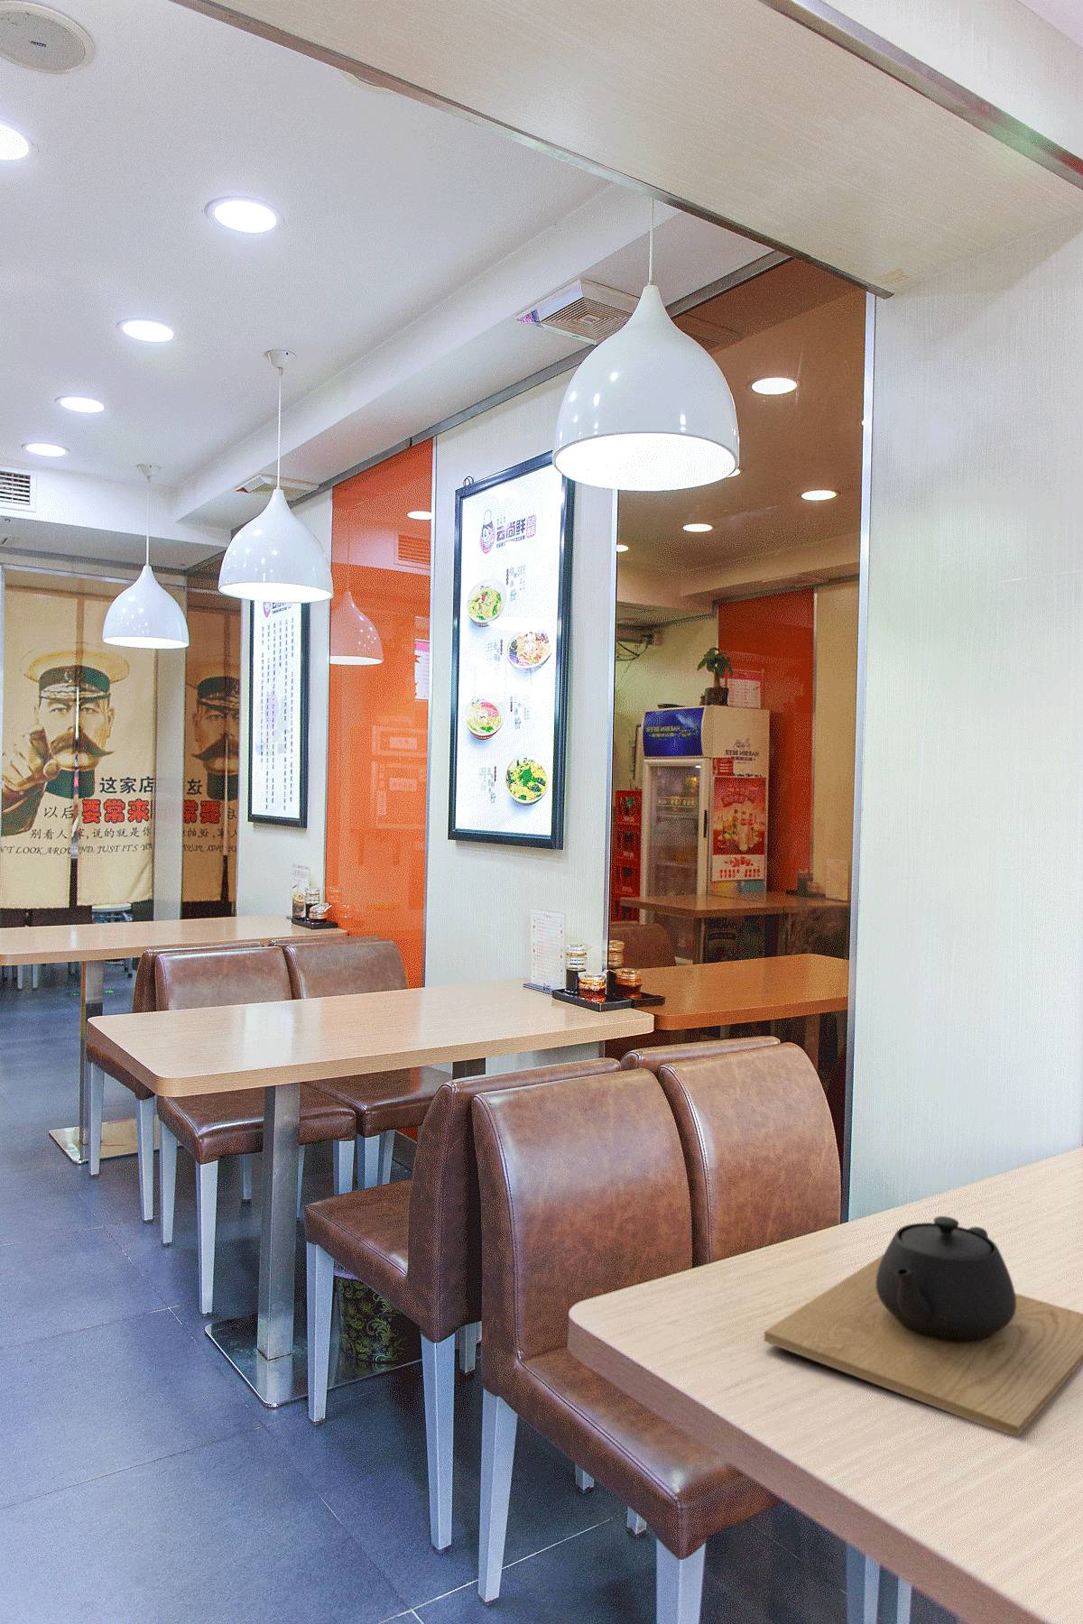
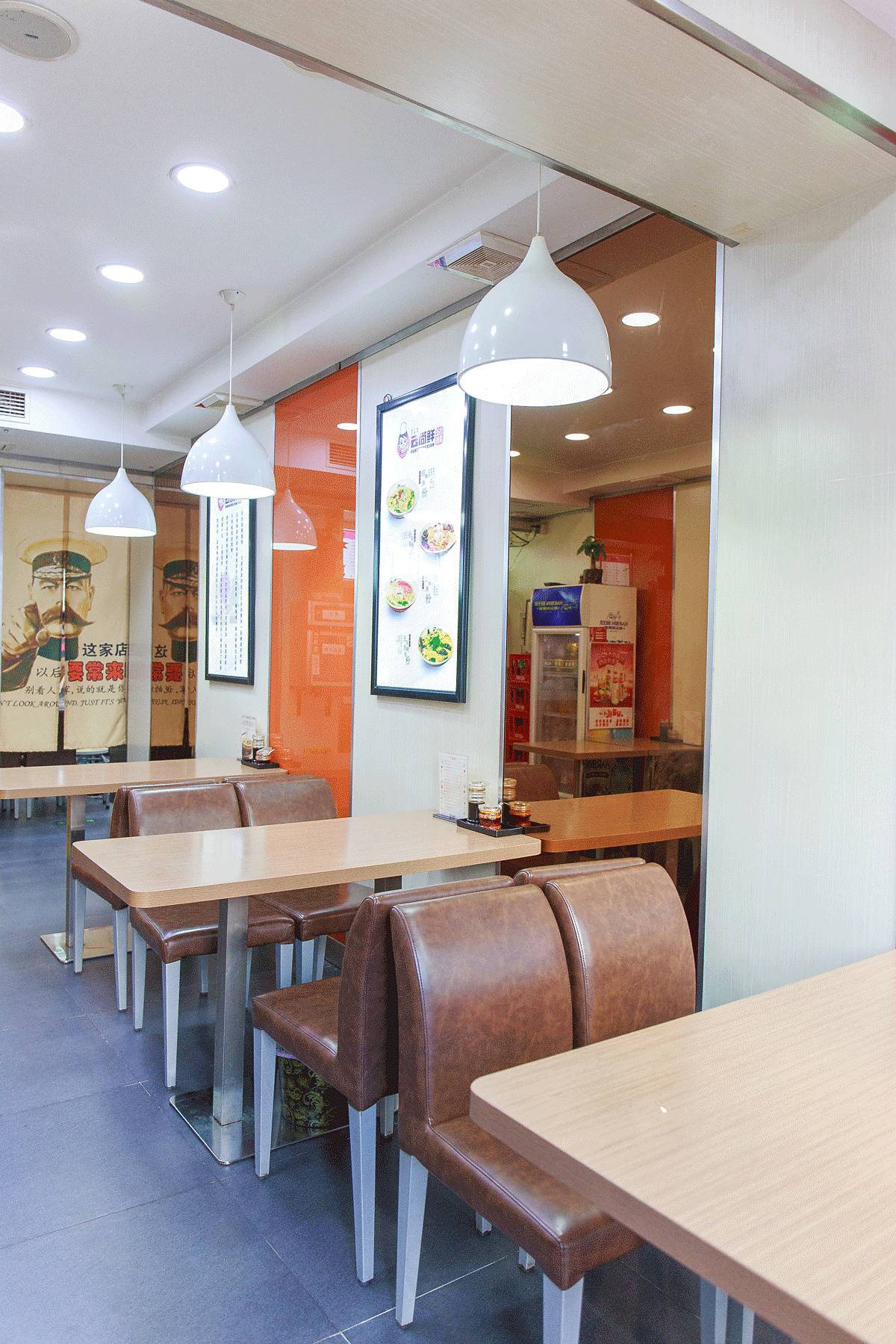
- teapot (940, 1280)
